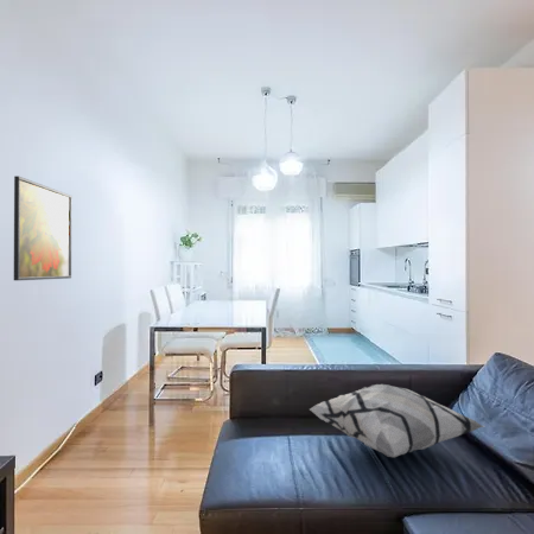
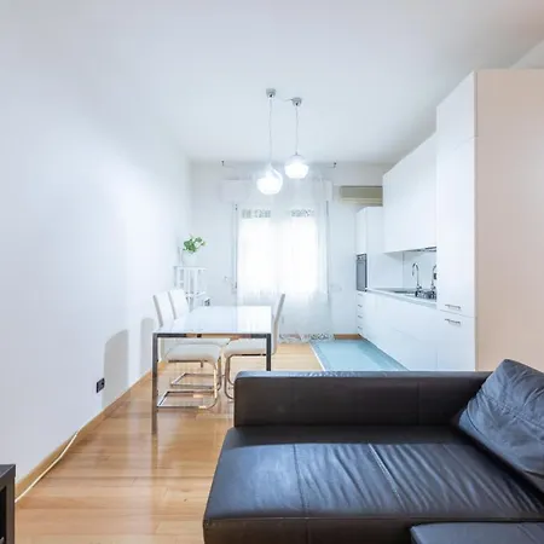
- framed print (45, 233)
- decorative pillow (390, 417)
